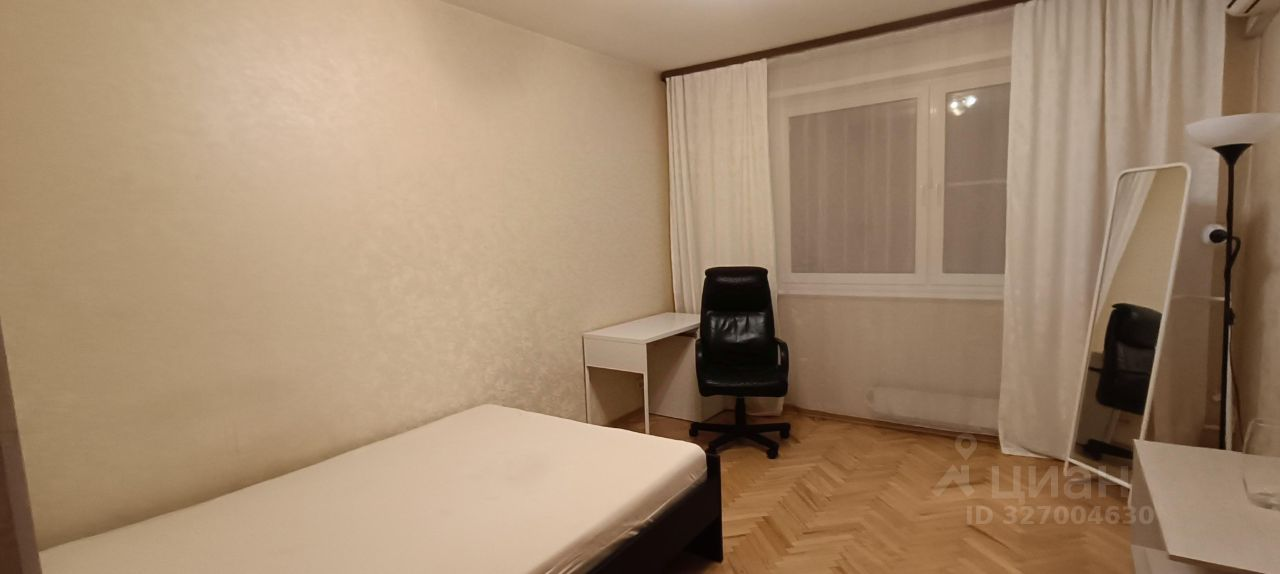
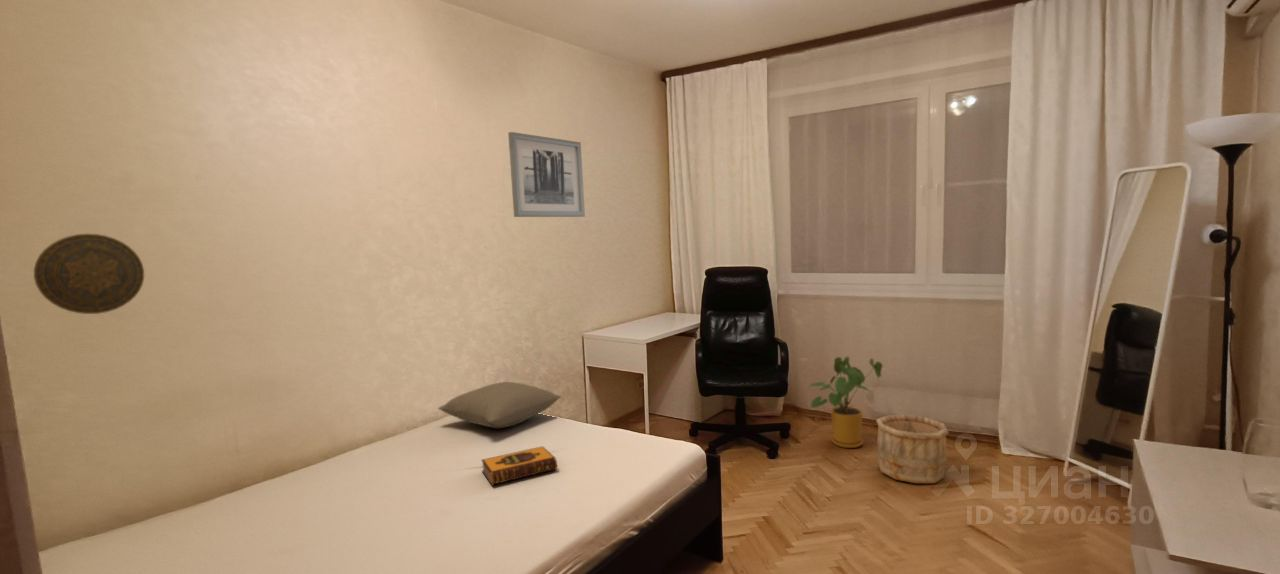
+ hardback book (519, 465)
+ wall art (549, 177)
+ decorative plate (92, 273)
+ house plant (844, 402)
+ pillow (500, 403)
+ wooden bucket (911, 447)
